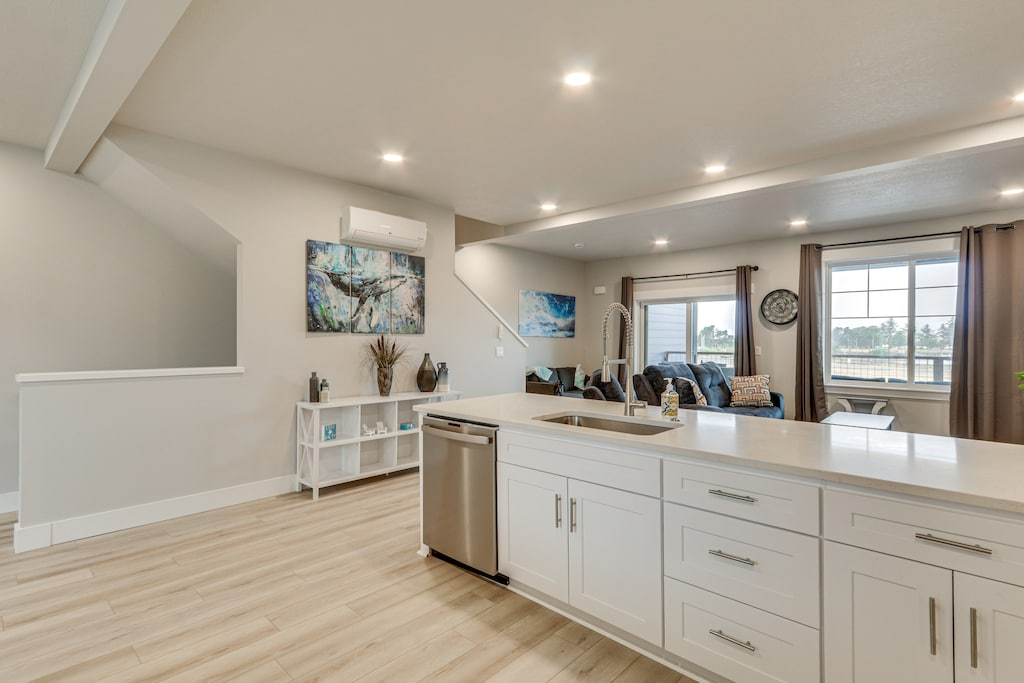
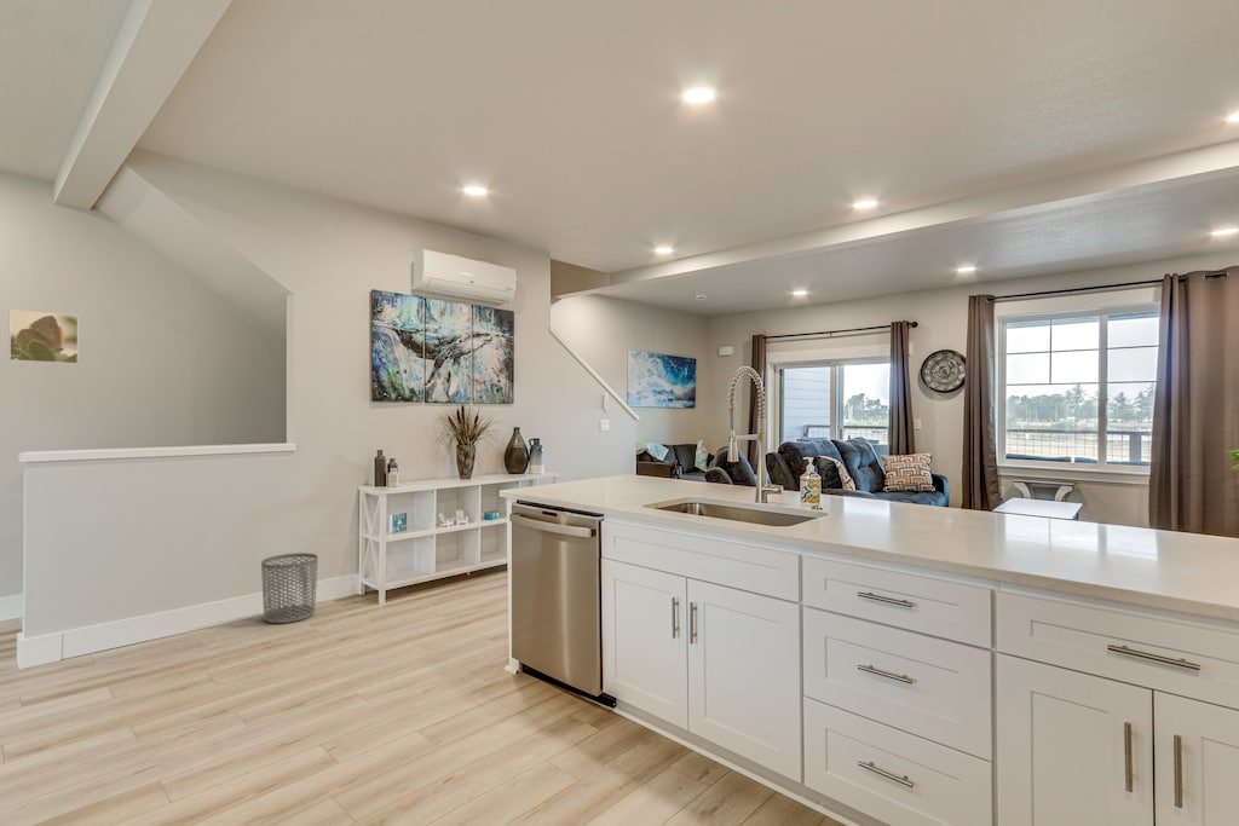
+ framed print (44, 337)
+ waste bin (289, 587)
